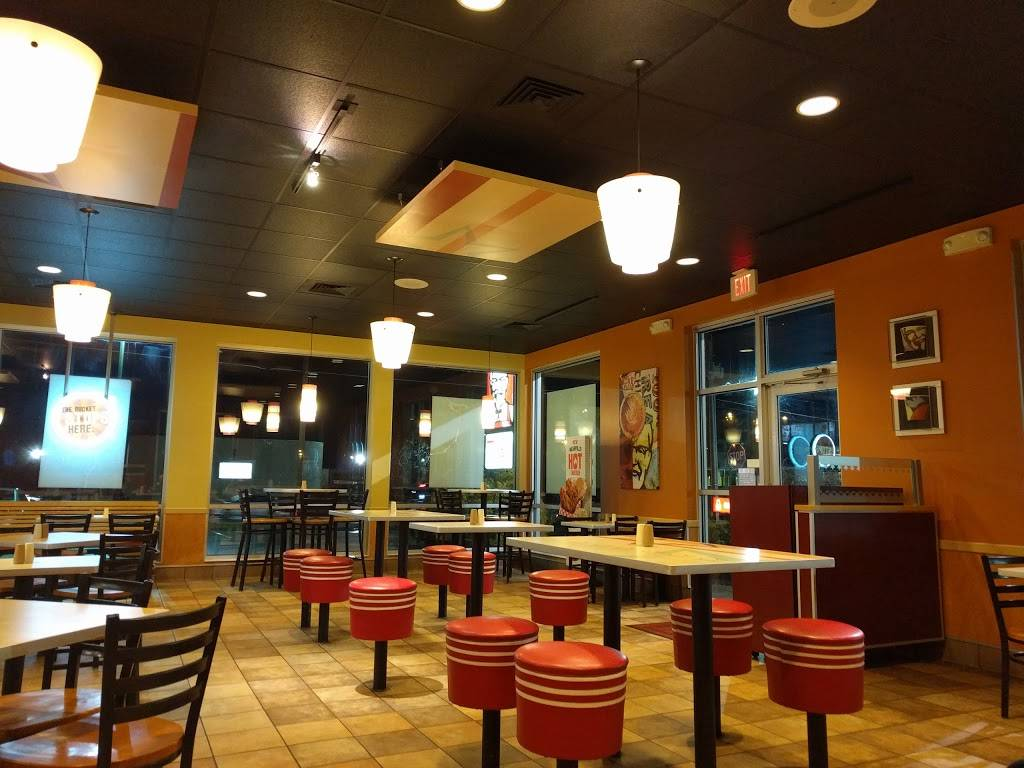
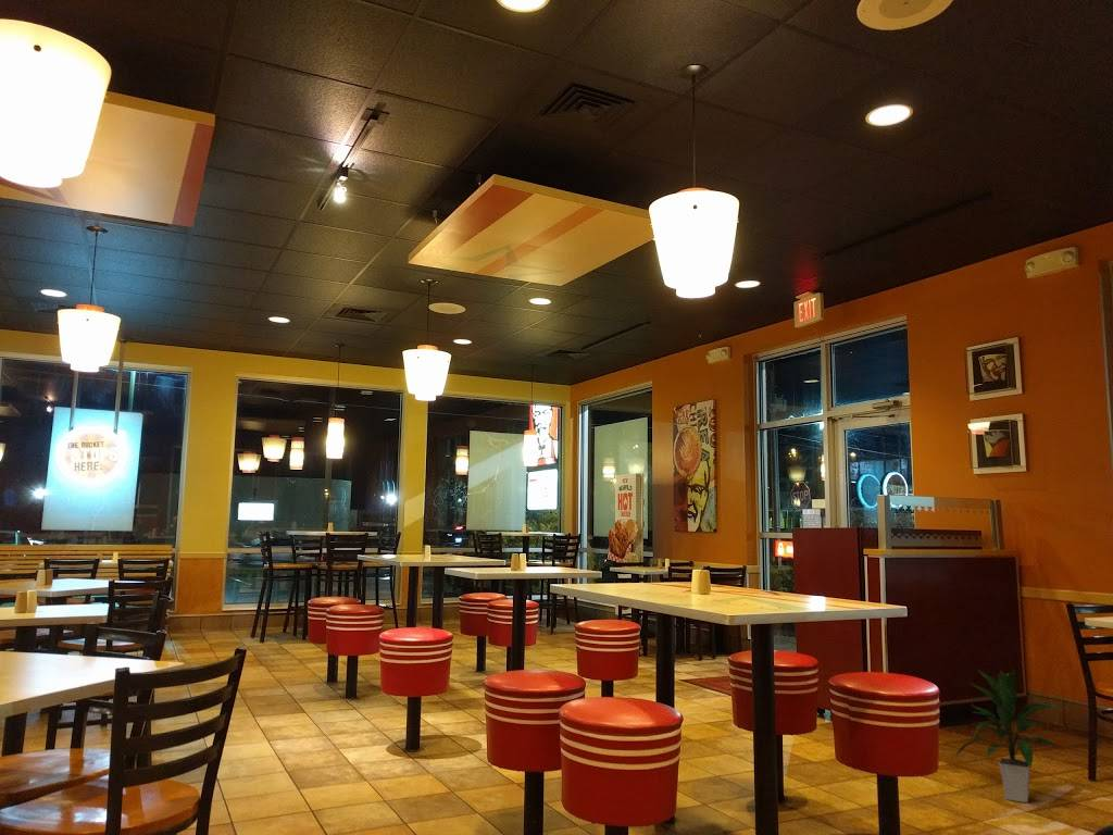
+ indoor plant (1008, 730)
